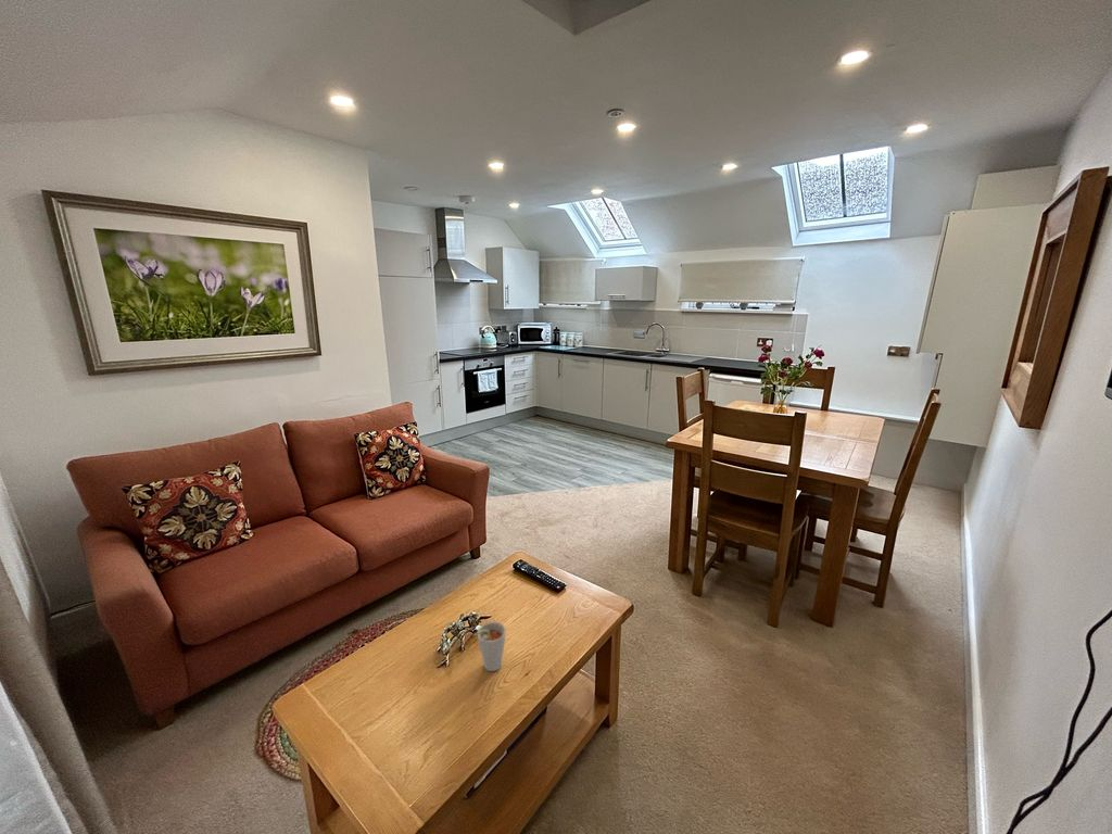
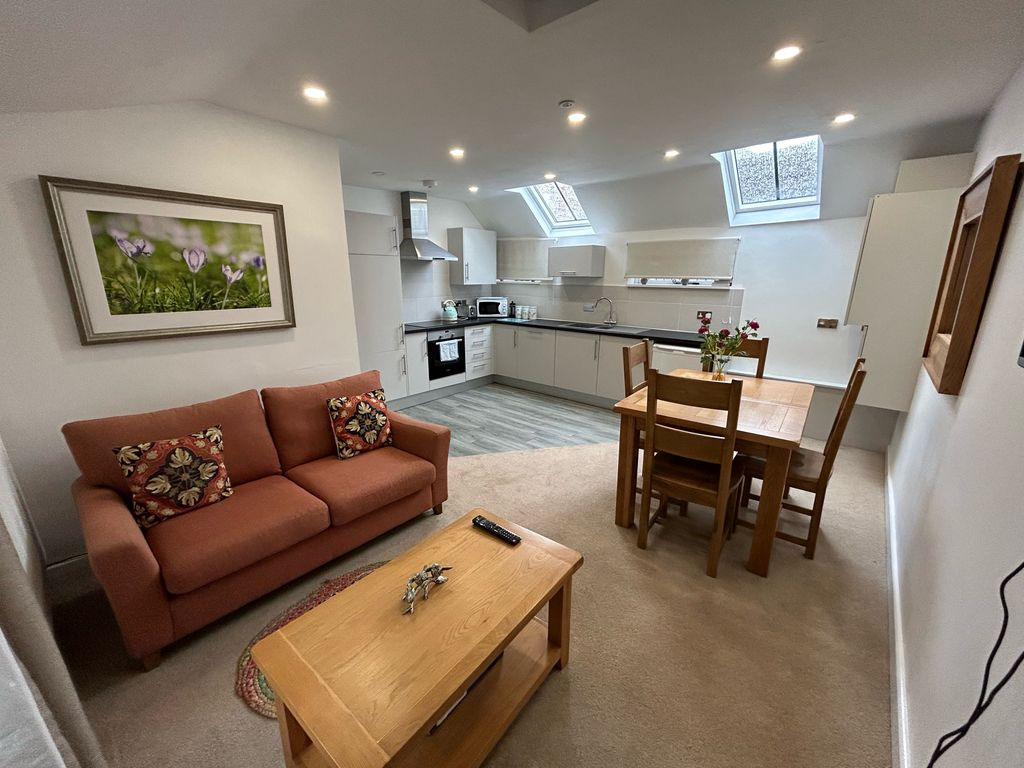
- cup (488, 645)
